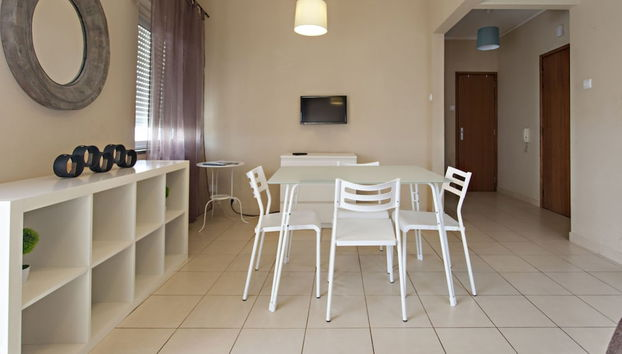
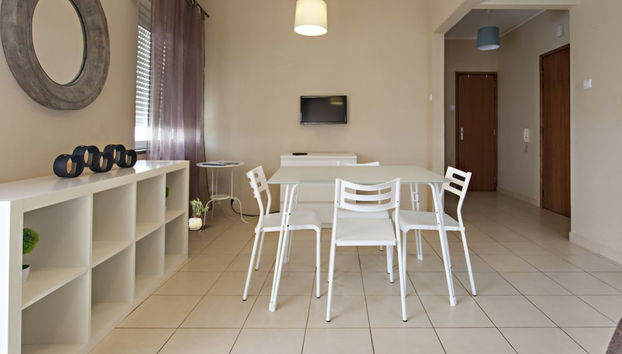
+ potted plant (197, 213)
